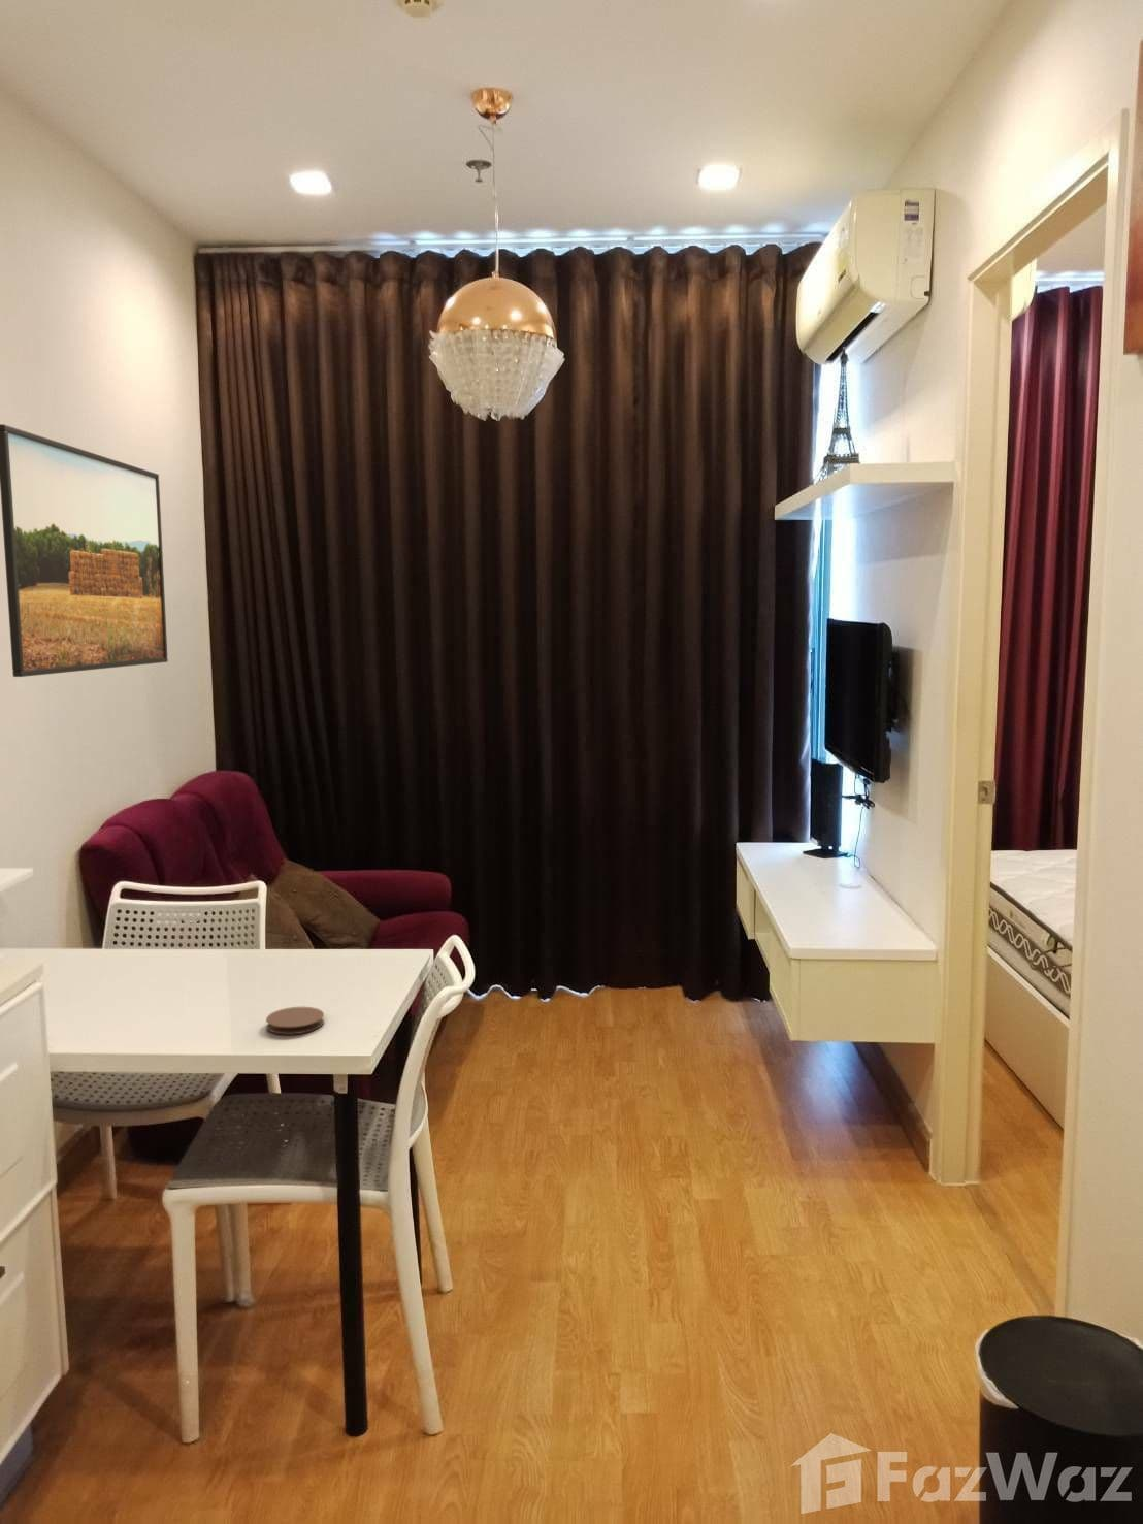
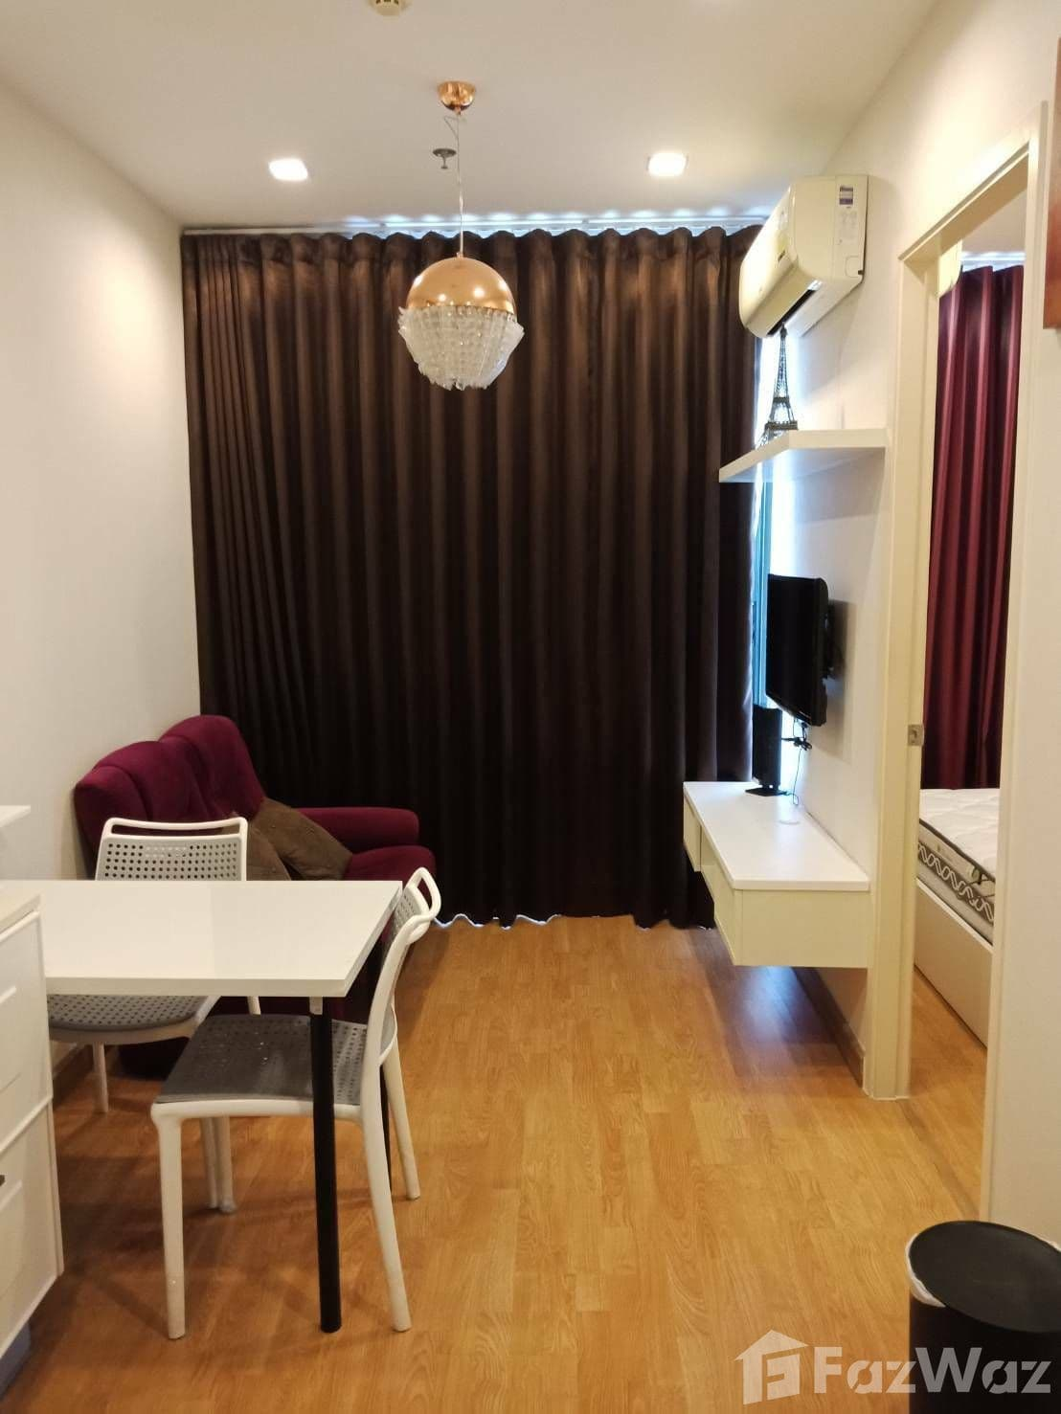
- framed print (95, 561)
- coaster (295, 1020)
